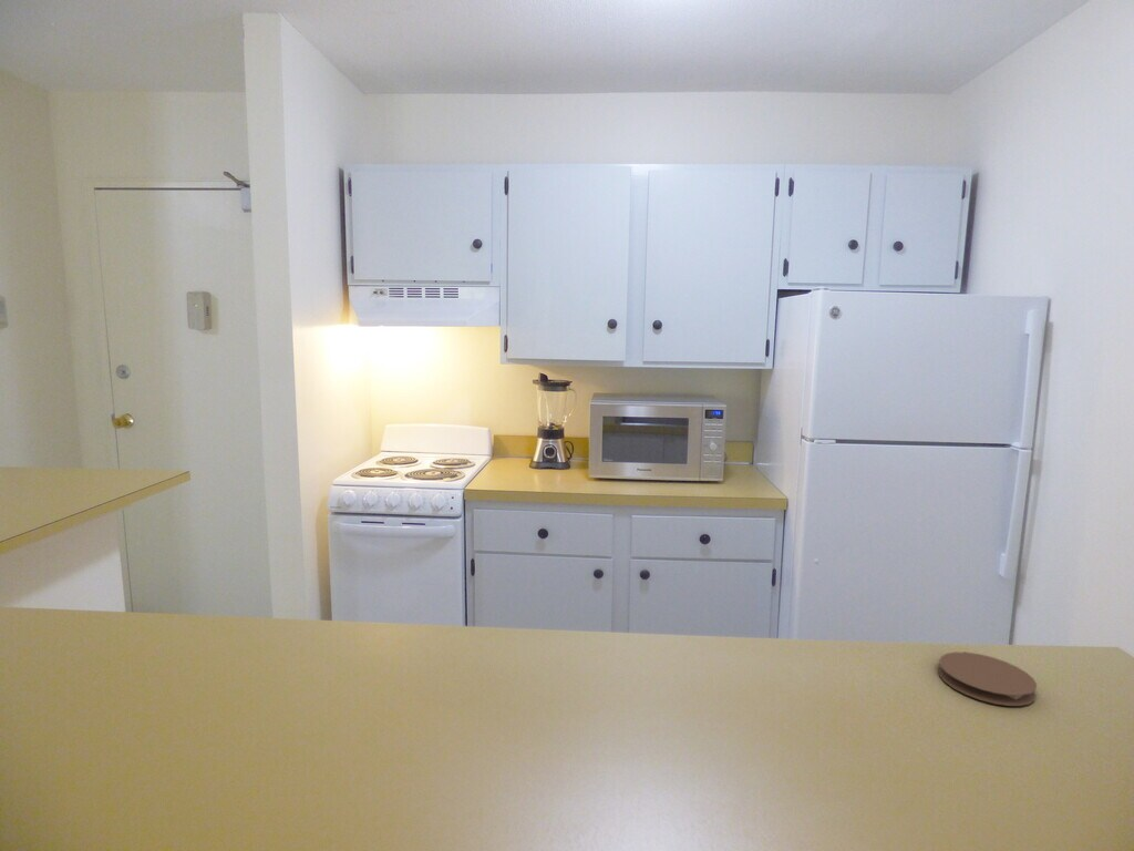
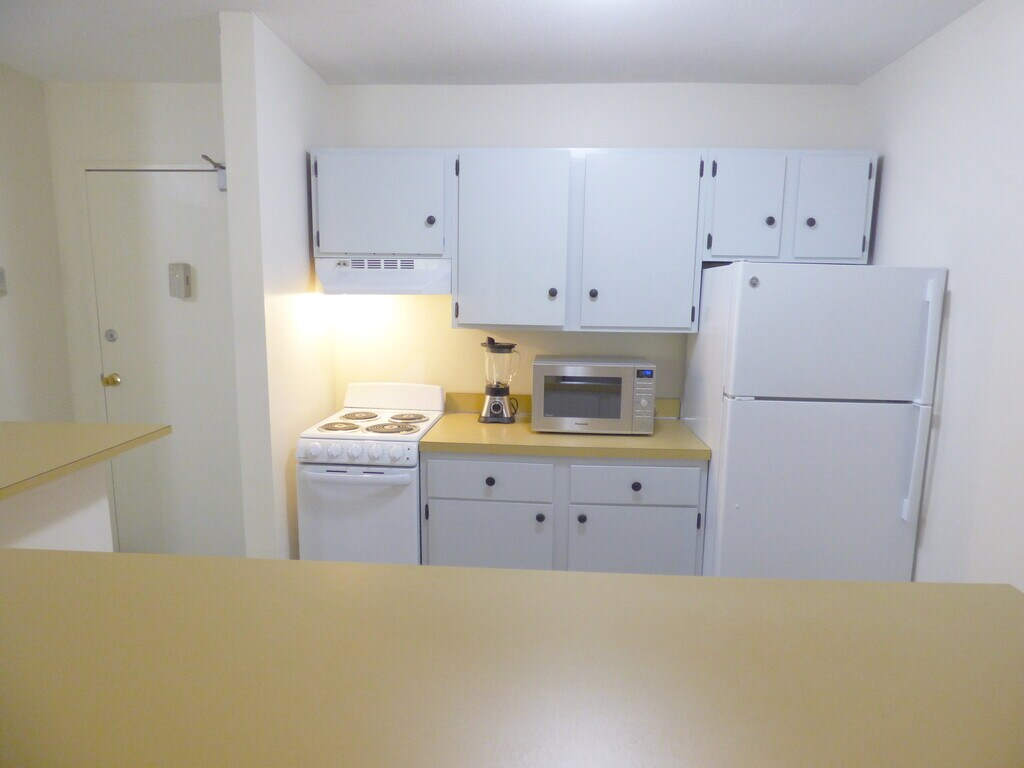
- coaster (986, 677)
